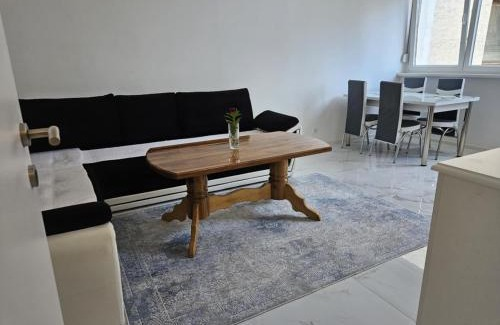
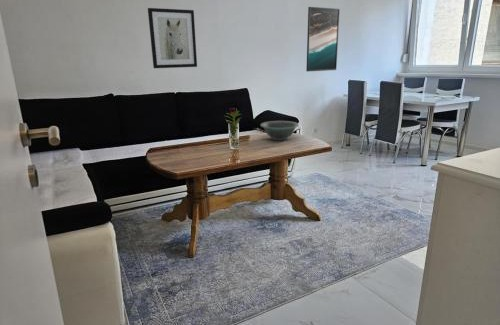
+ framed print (323, 40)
+ wall art (173, 39)
+ decorative bowl (279, 131)
